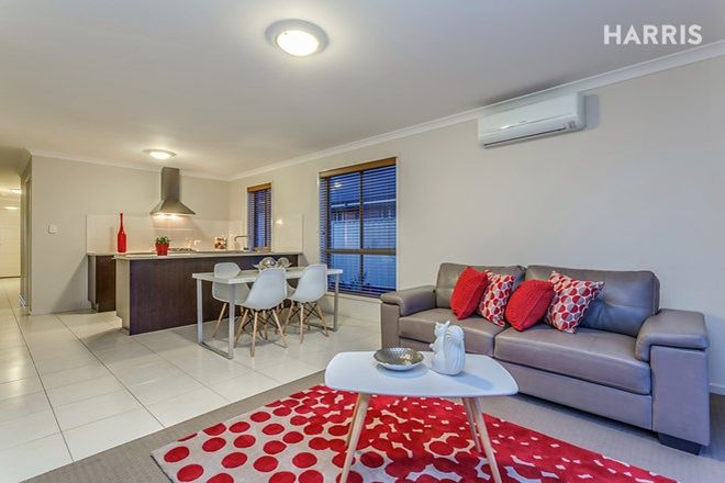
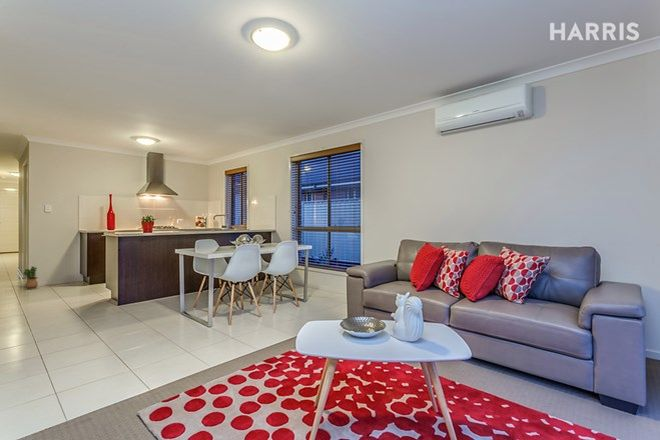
+ potted plant (30, 277)
